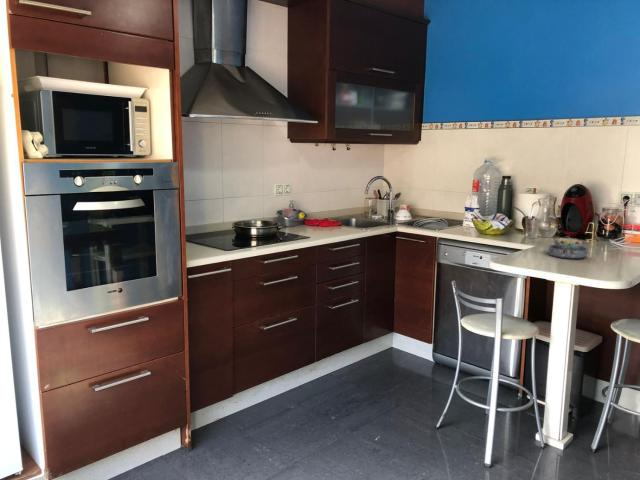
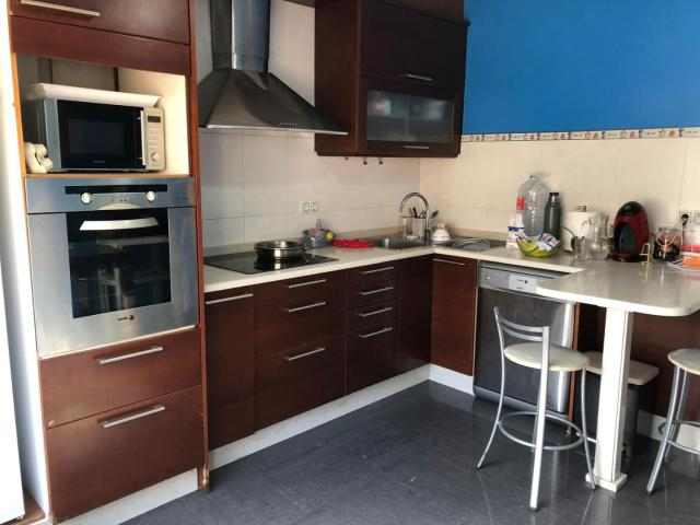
- bowl (568, 247)
